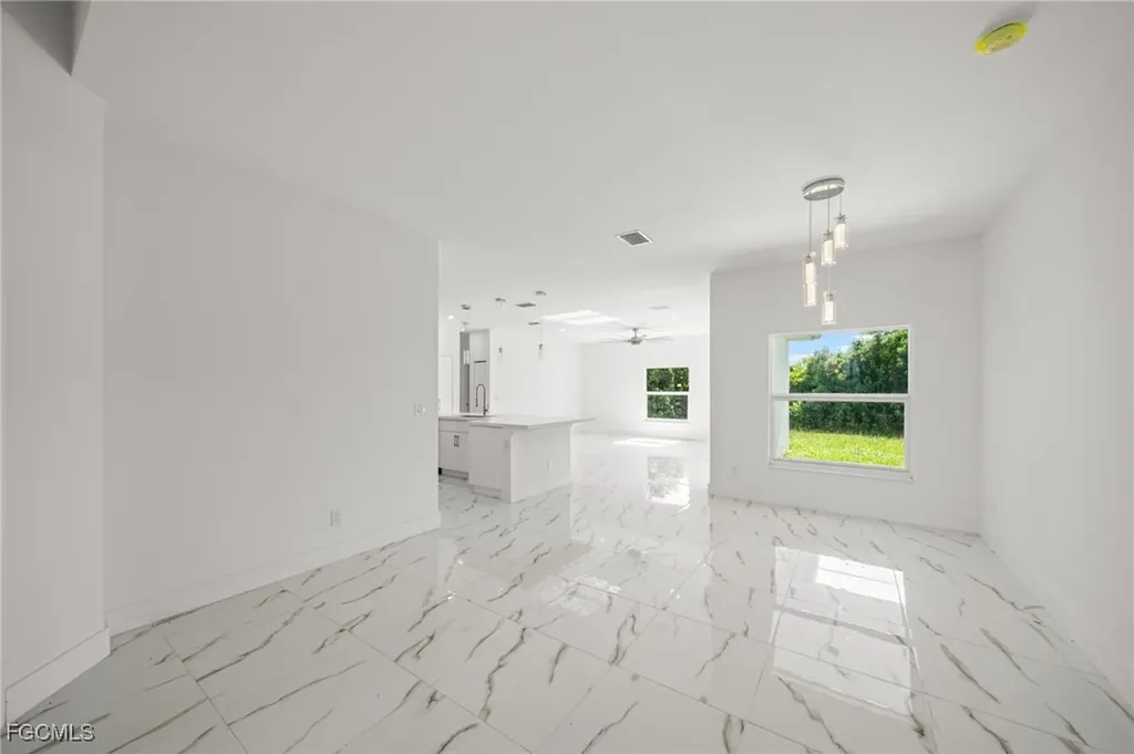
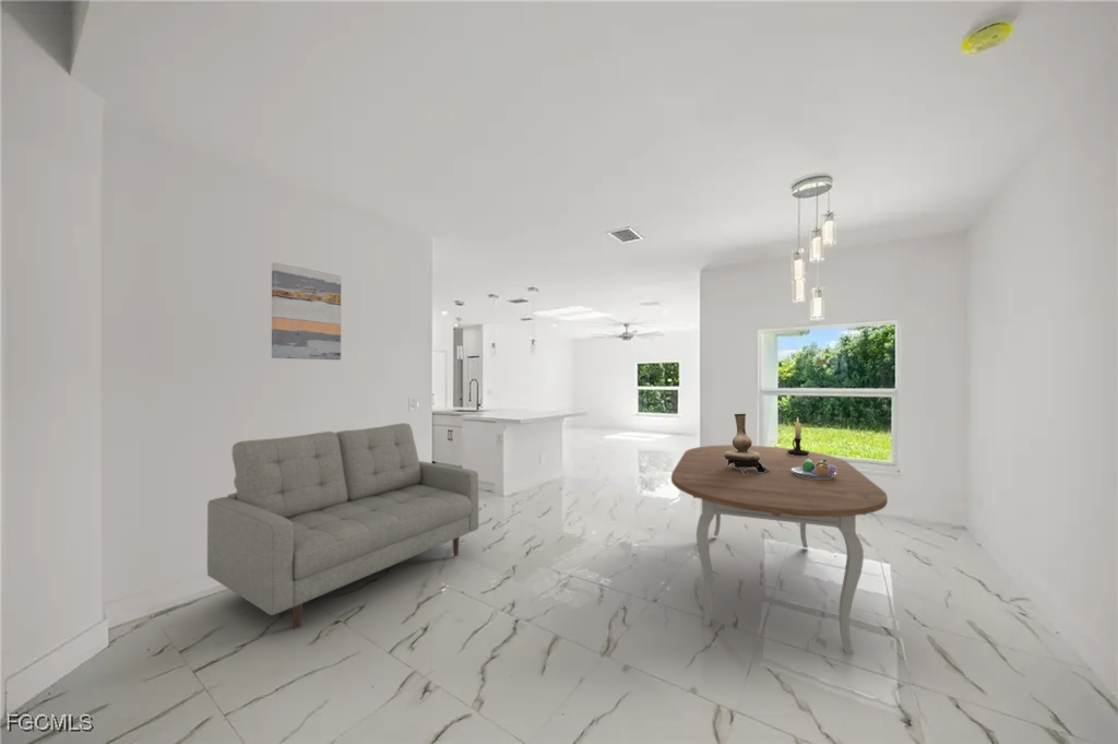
+ sofa (360, 503)
+ wall art (308, 314)
+ vase (746, 441)
+ candle holder (796, 434)
+ dining table (764, 518)
+ fruit bowl (813, 467)
